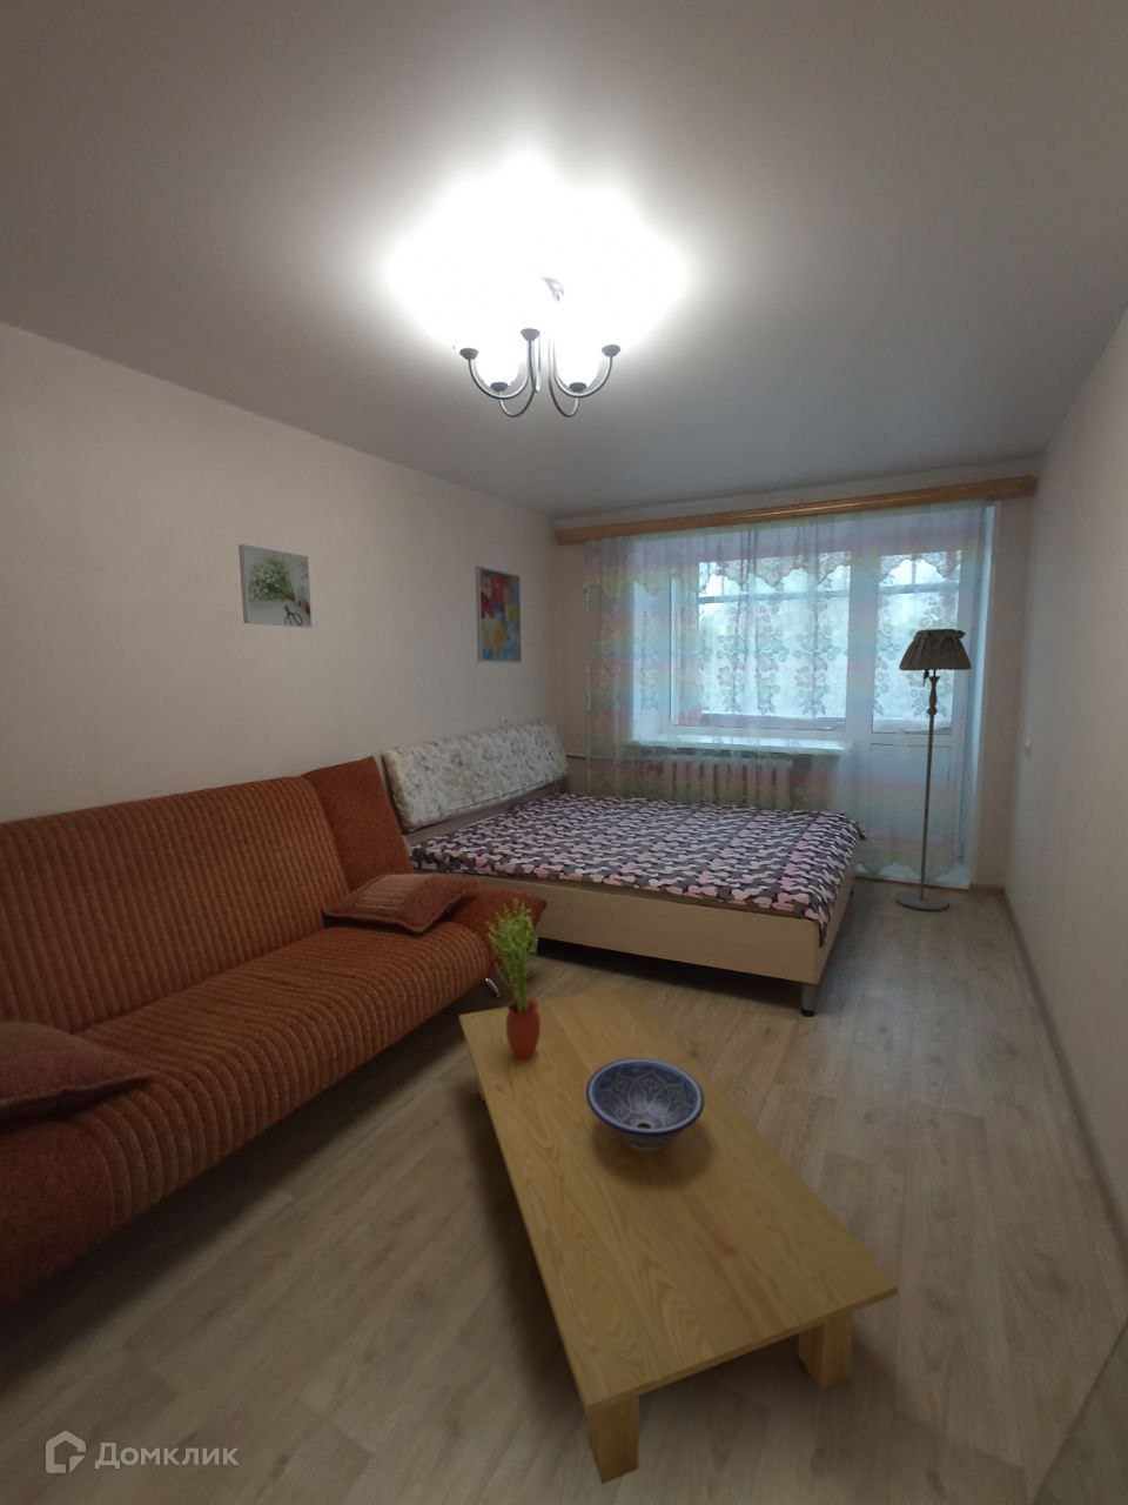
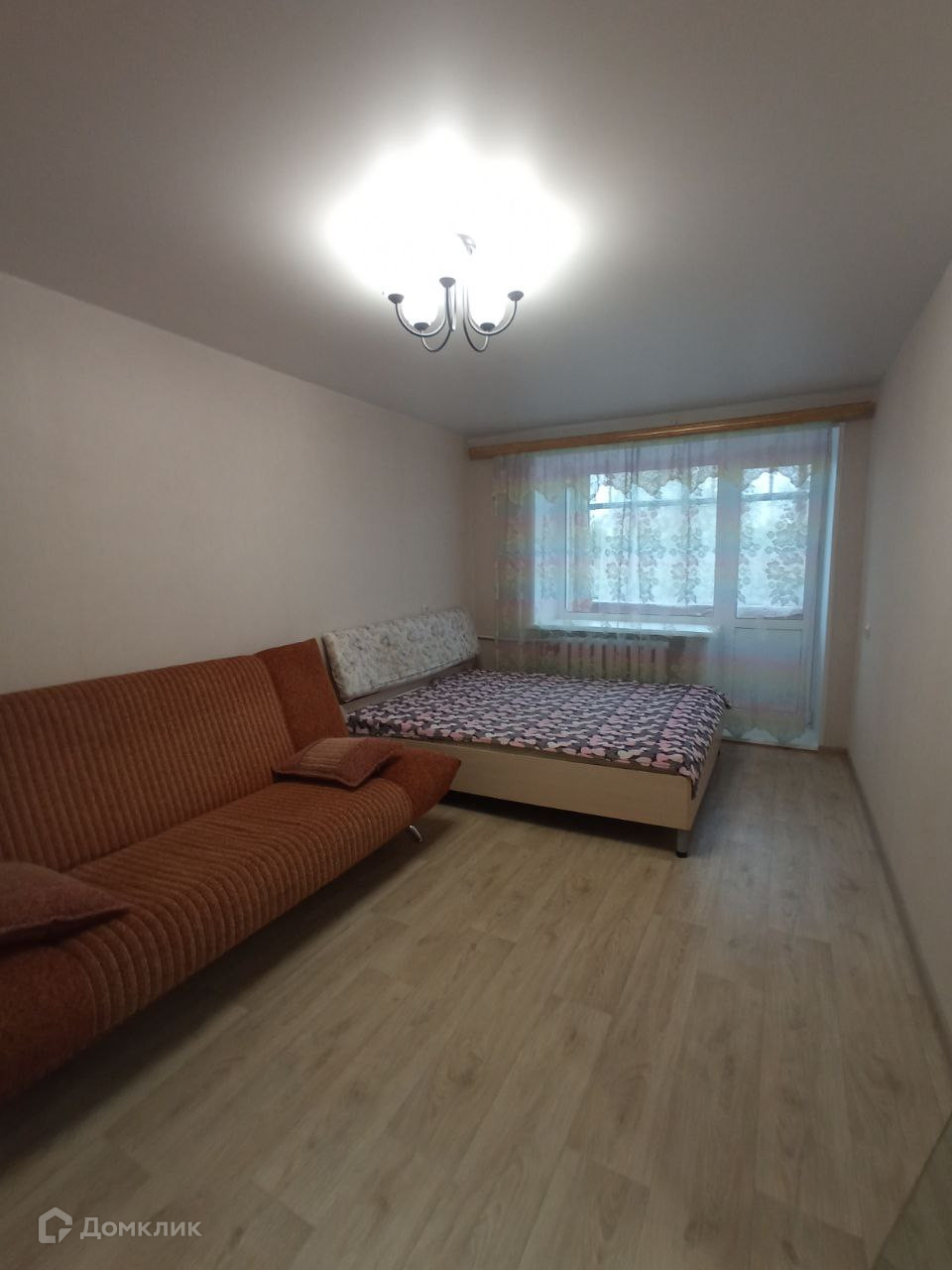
- potted plant (512, 979)
- decorative bowl (643, 1112)
- wall art (499, 616)
- coffee table (615, 1153)
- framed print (276, 588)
- floor lamp (928, 769)
